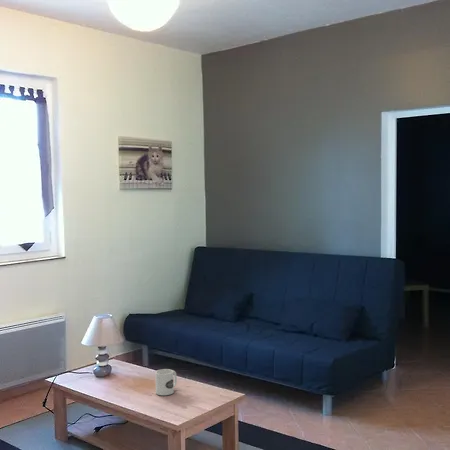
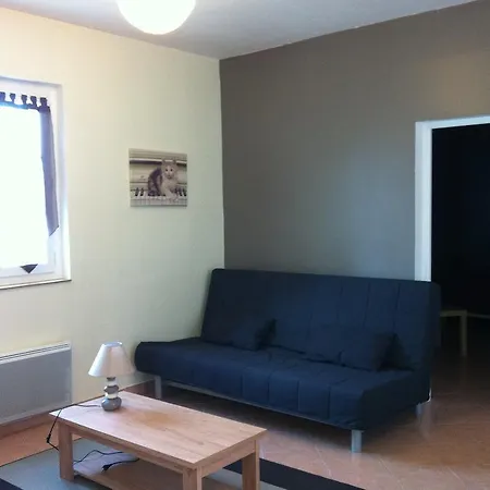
- mug (167, 381)
